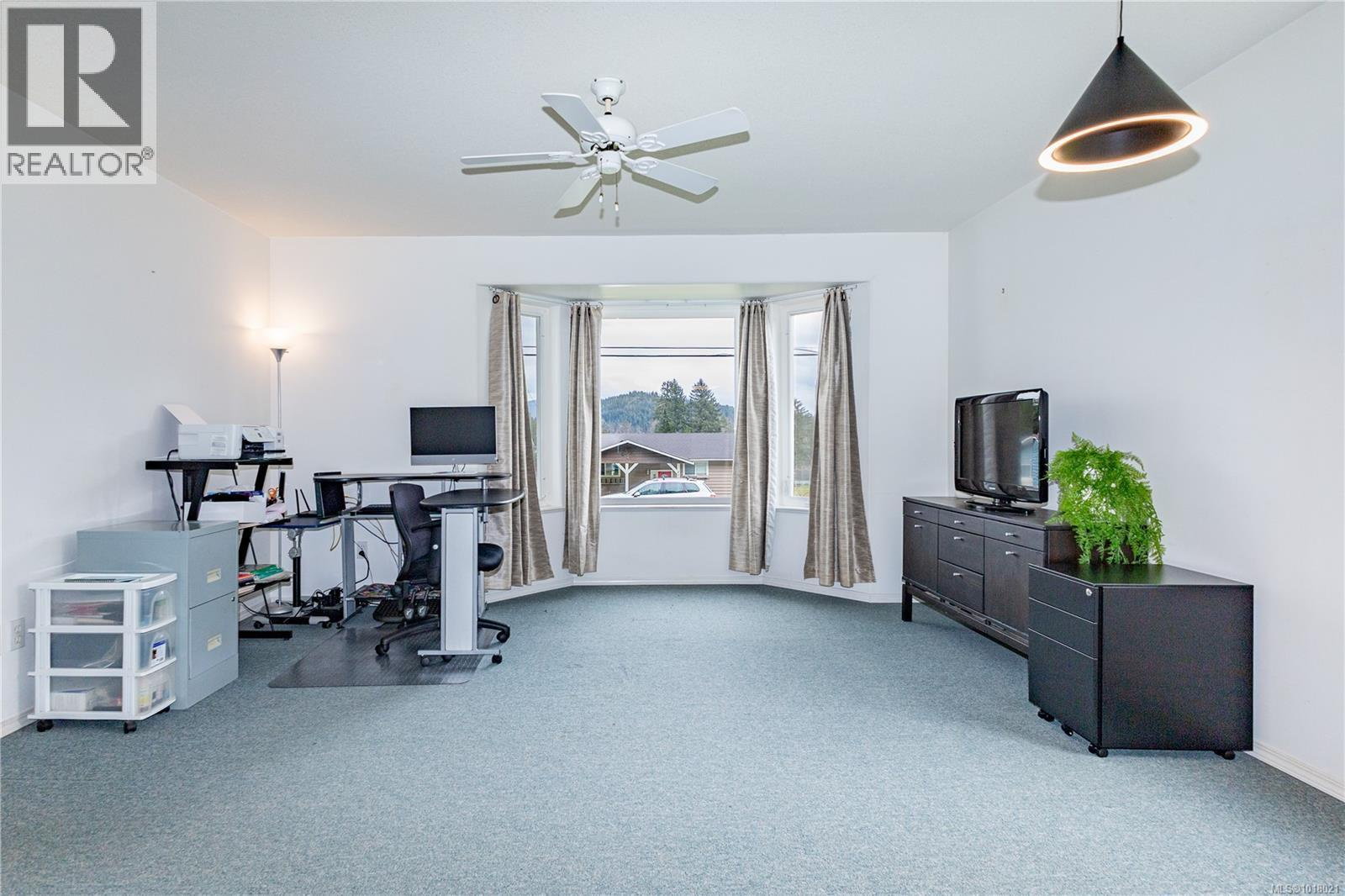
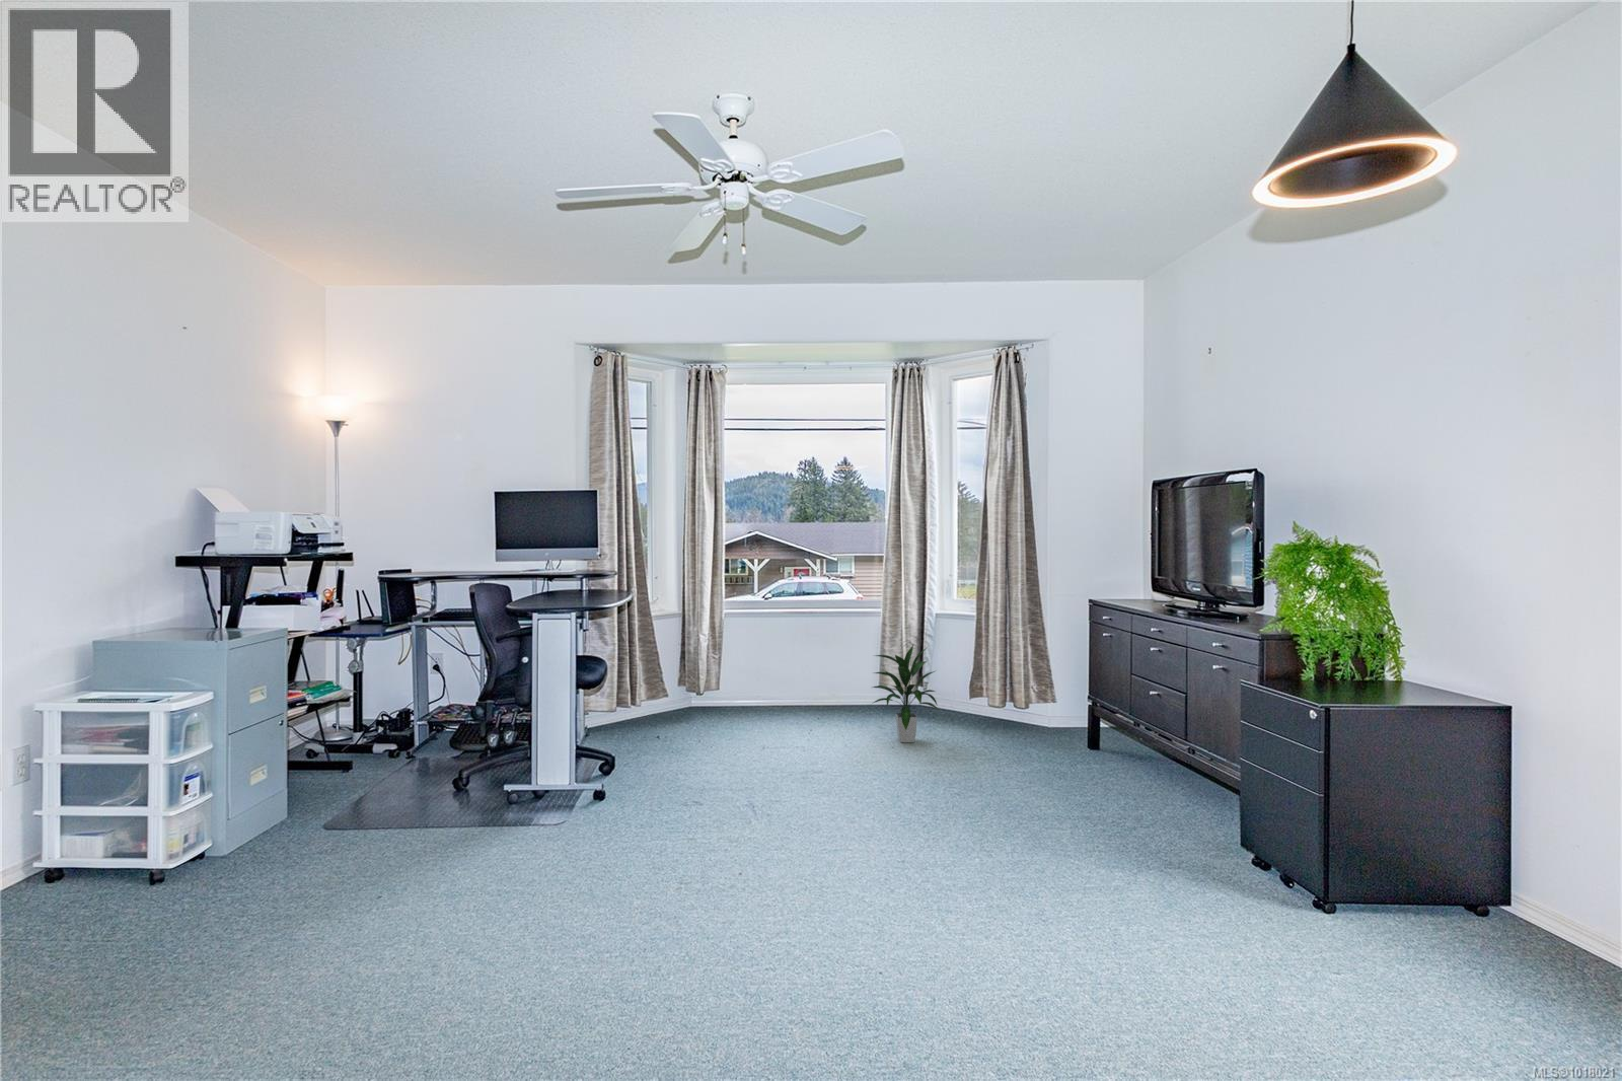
+ indoor plant (904, 693)
